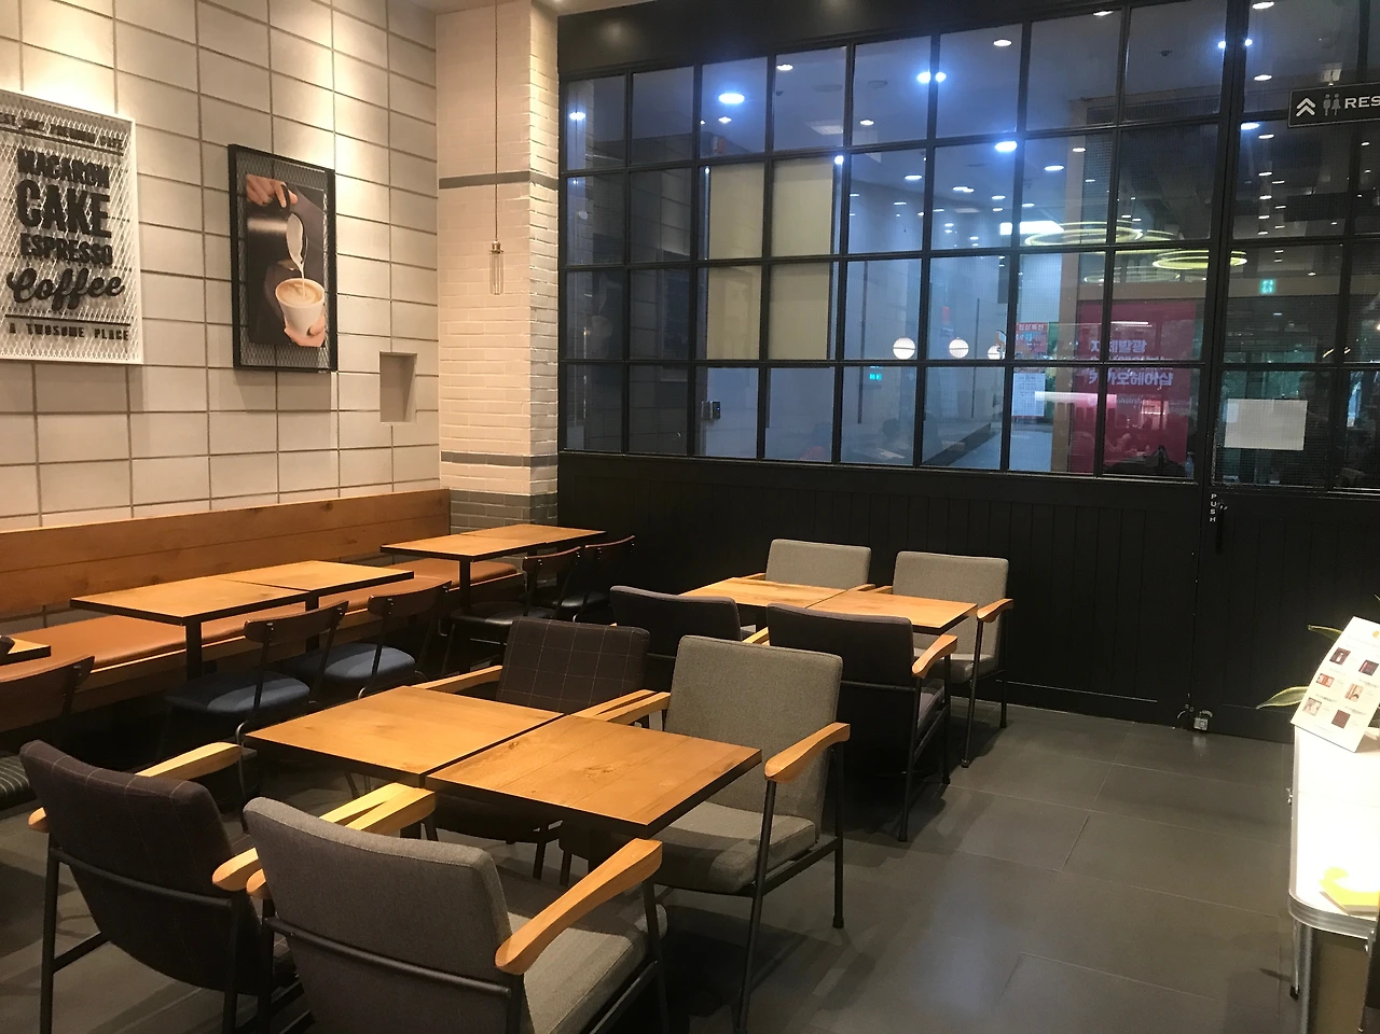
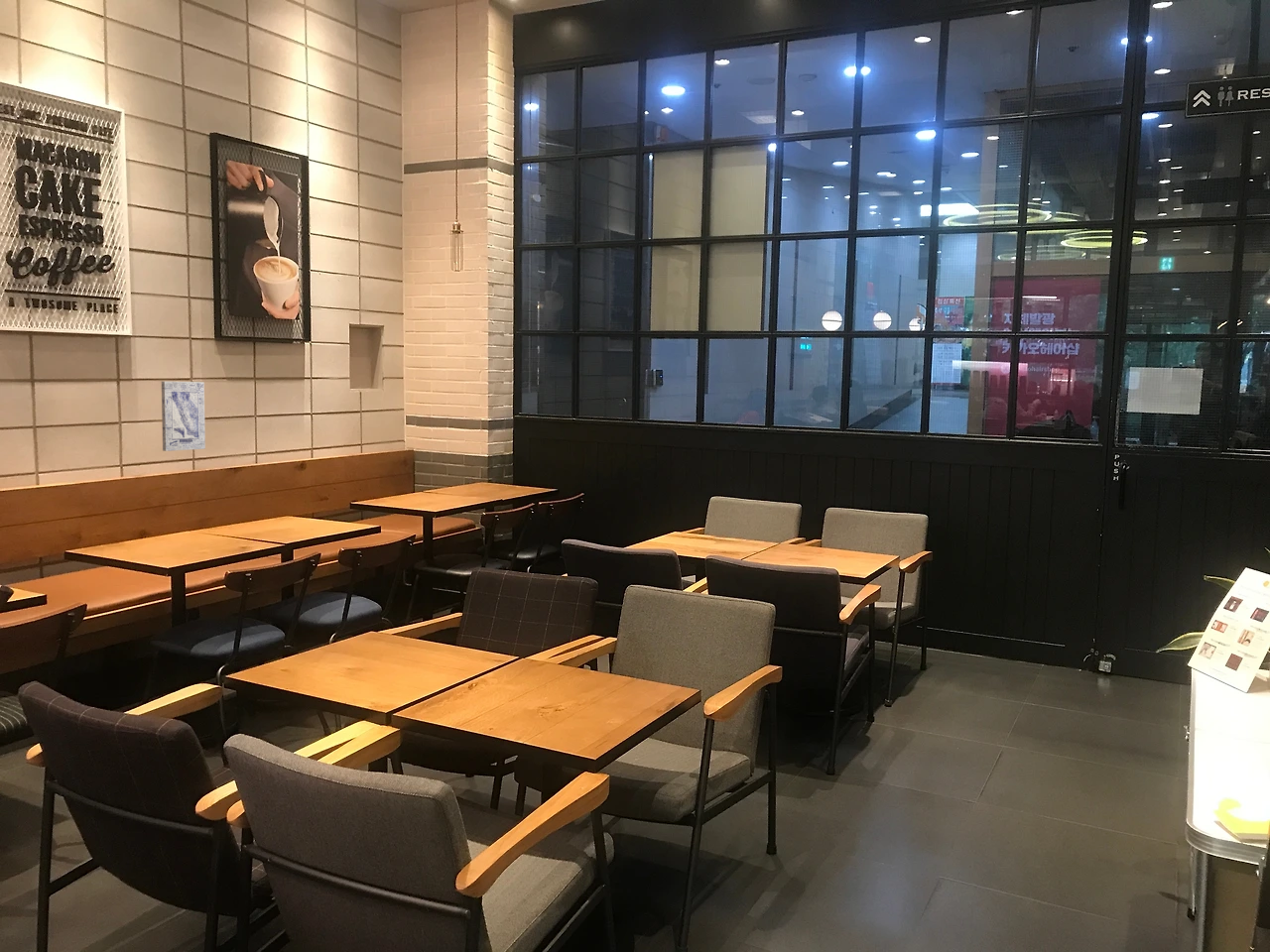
+ wall art (184, 416)
